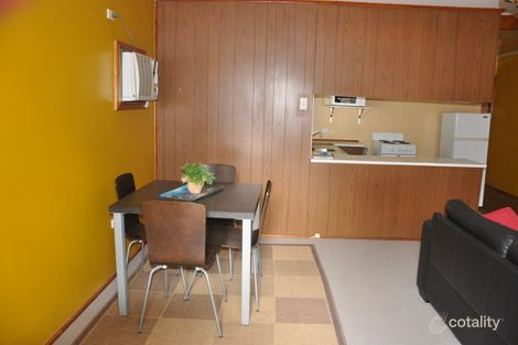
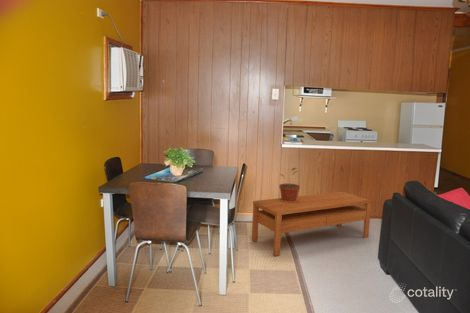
+ coffee table (312, 220)
+ potted plant (289, 183)
